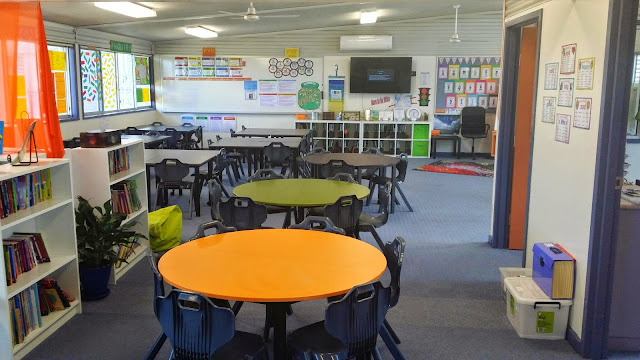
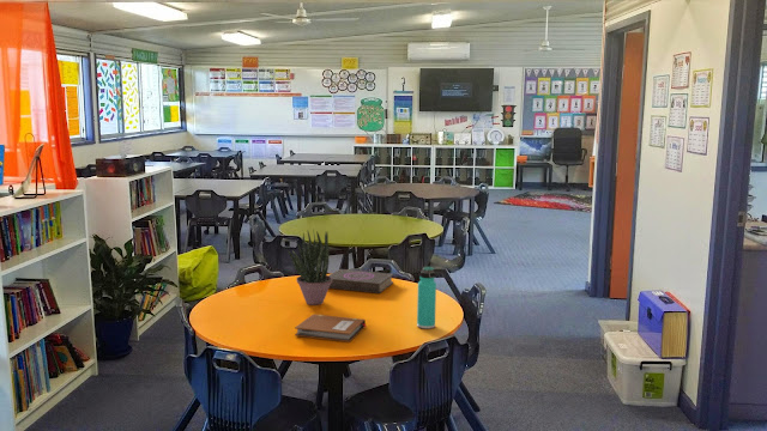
+ book (358, 280)
+ notebook (332, 327)
+ thermos bottle (427, 296)
+ potted plant (312, 266)
